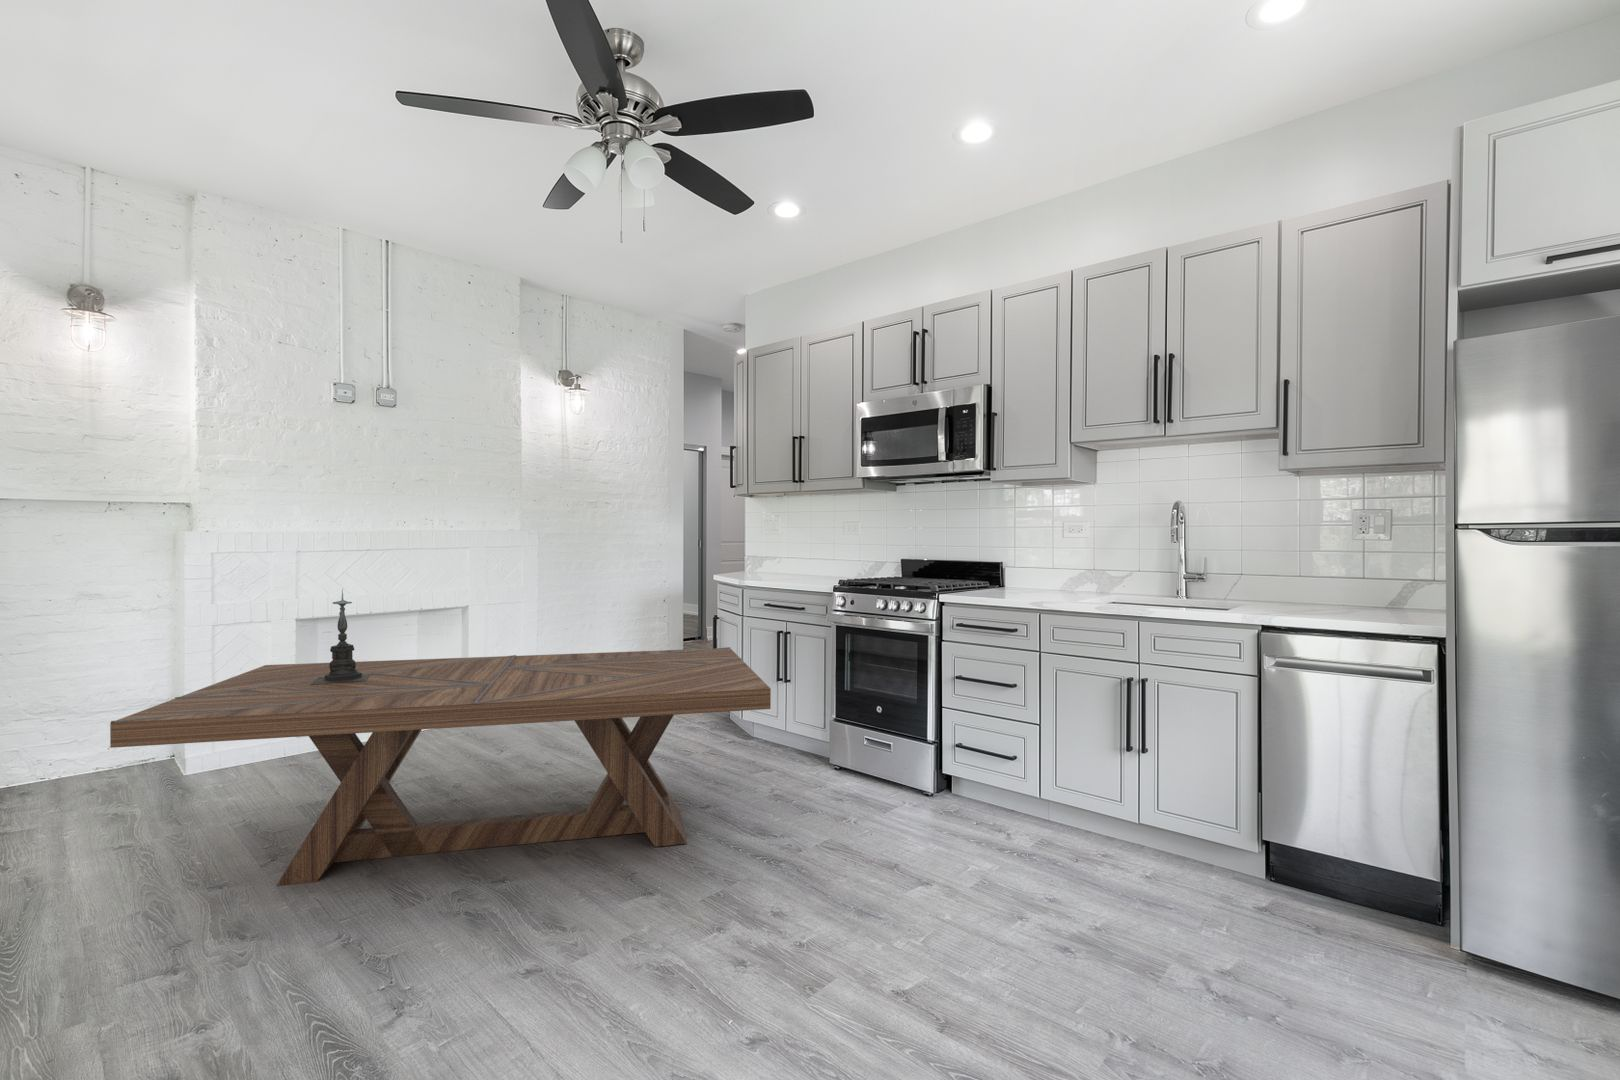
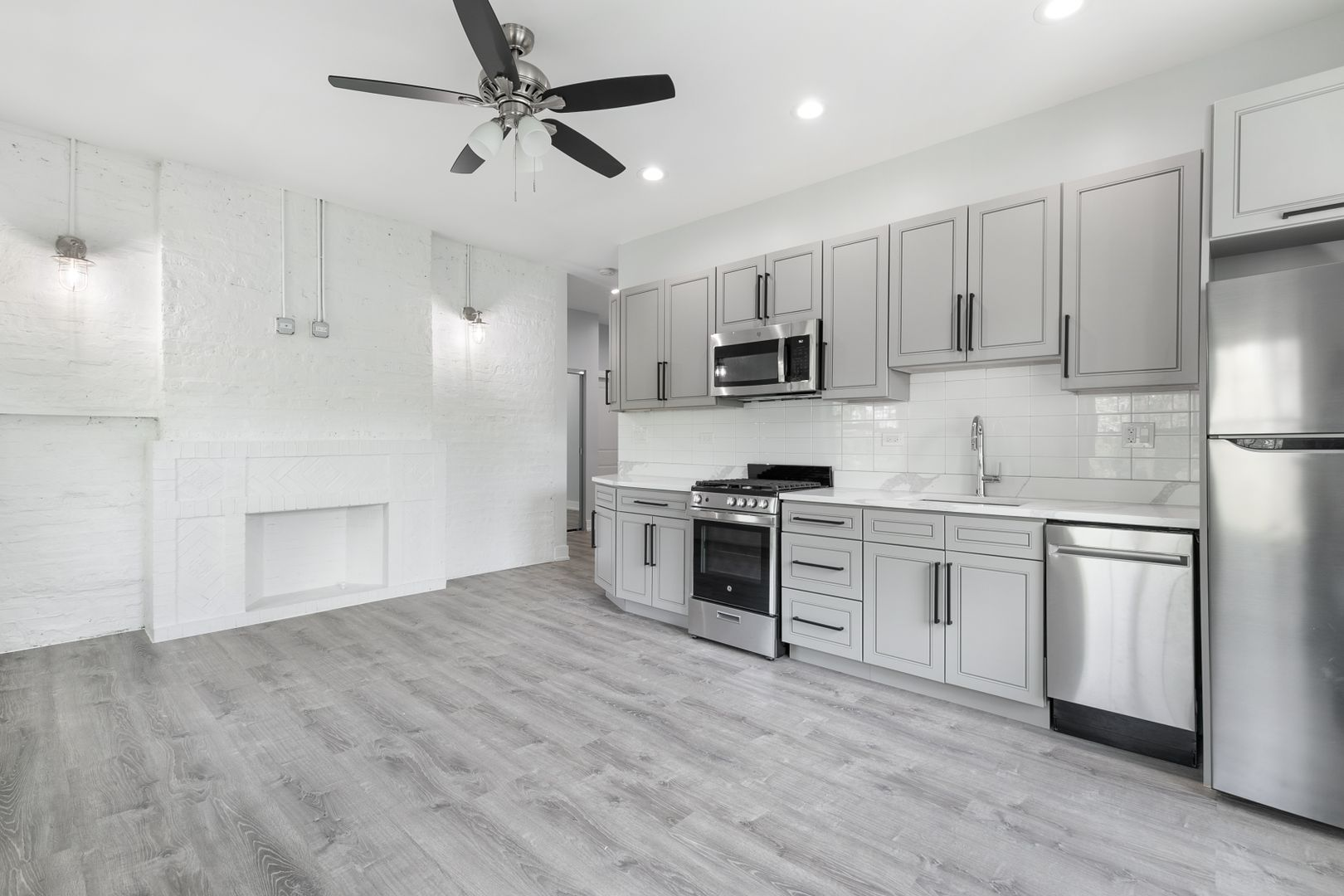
- dining table (498, 724)
- candle holder (341, 632)
